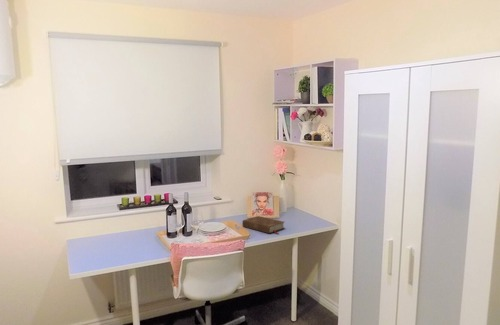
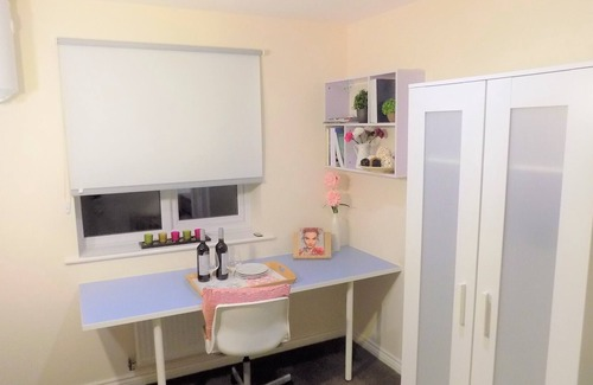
- book (263, 224)
